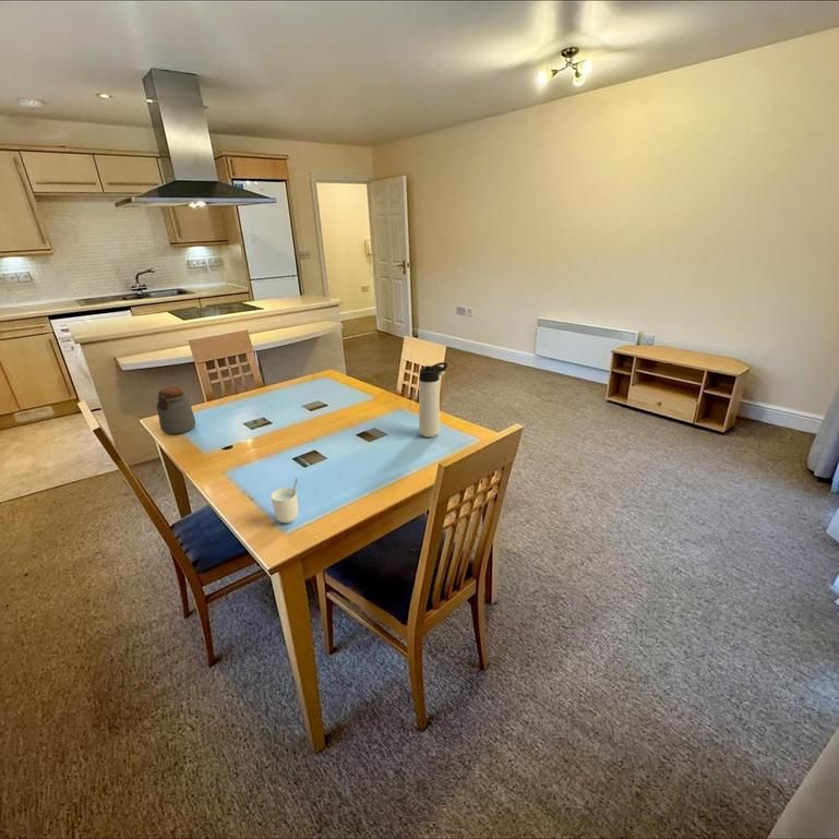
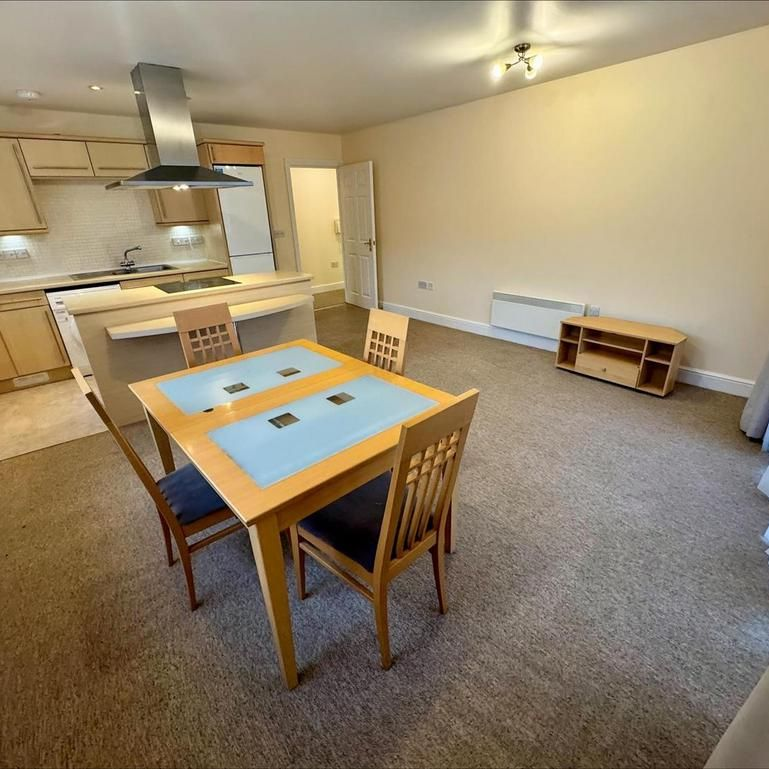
- jar (175, 409)
- thermos bottle (433, 399)
- cup (286, 501)
